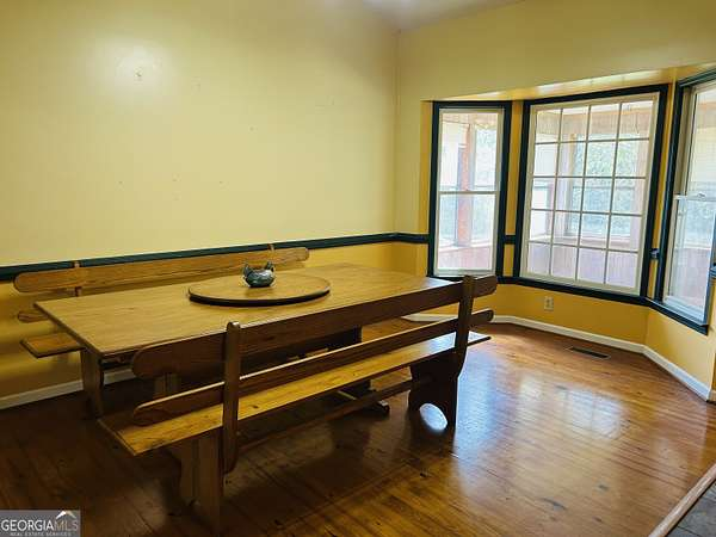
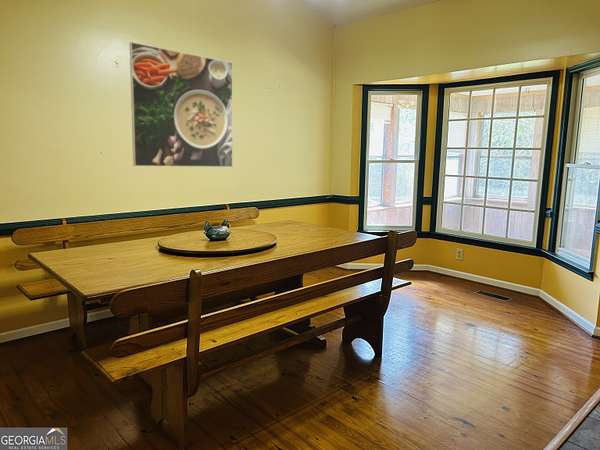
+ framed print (186, 111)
